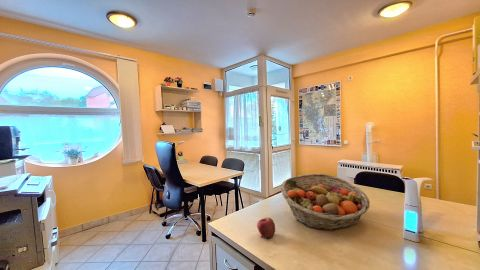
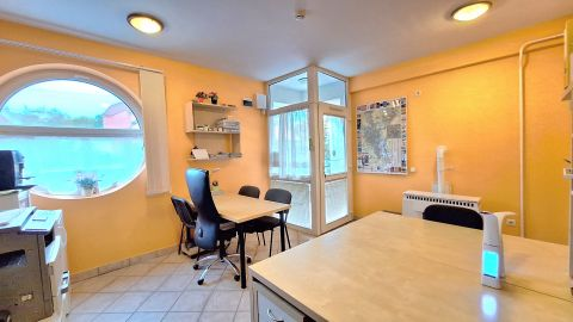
- apple (266, 227)
- fruit basket (323, 198)
